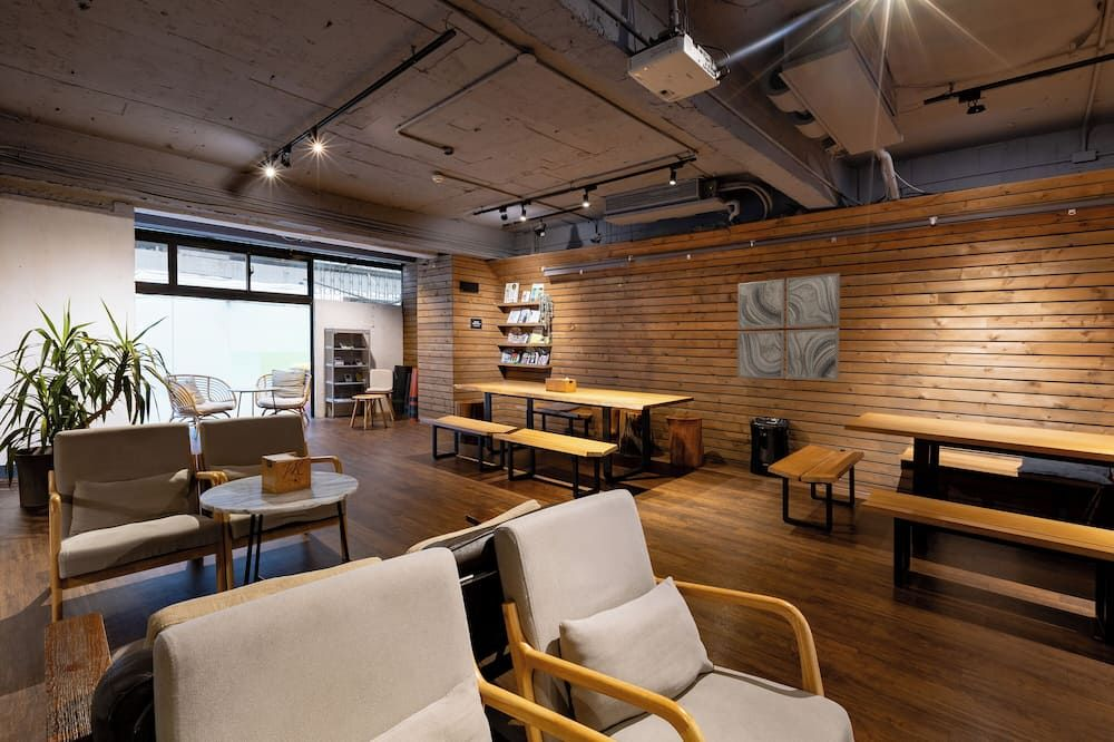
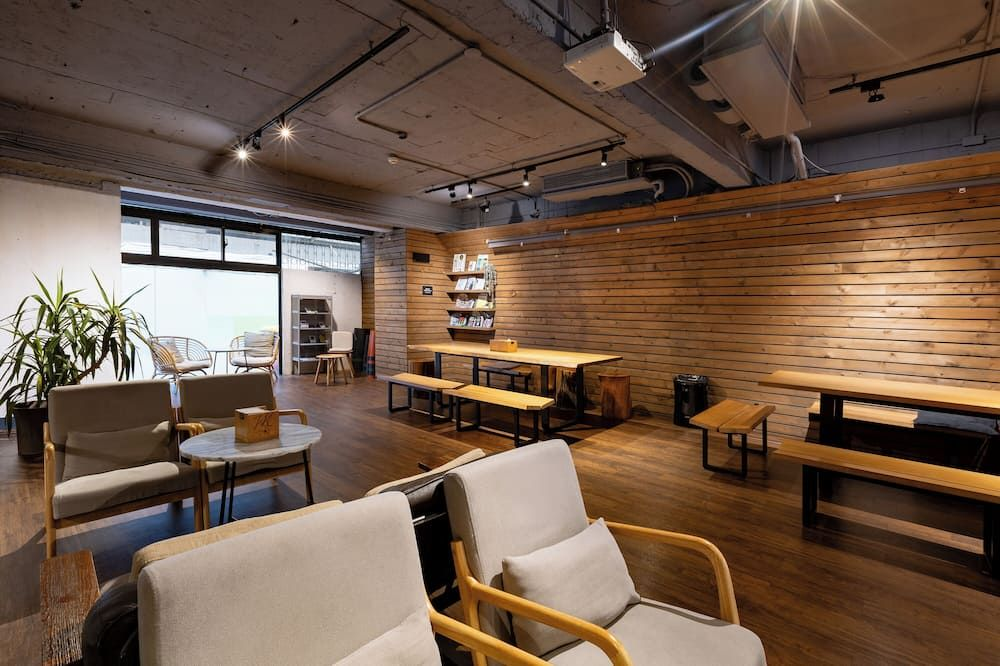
- wall art (786, 330)
